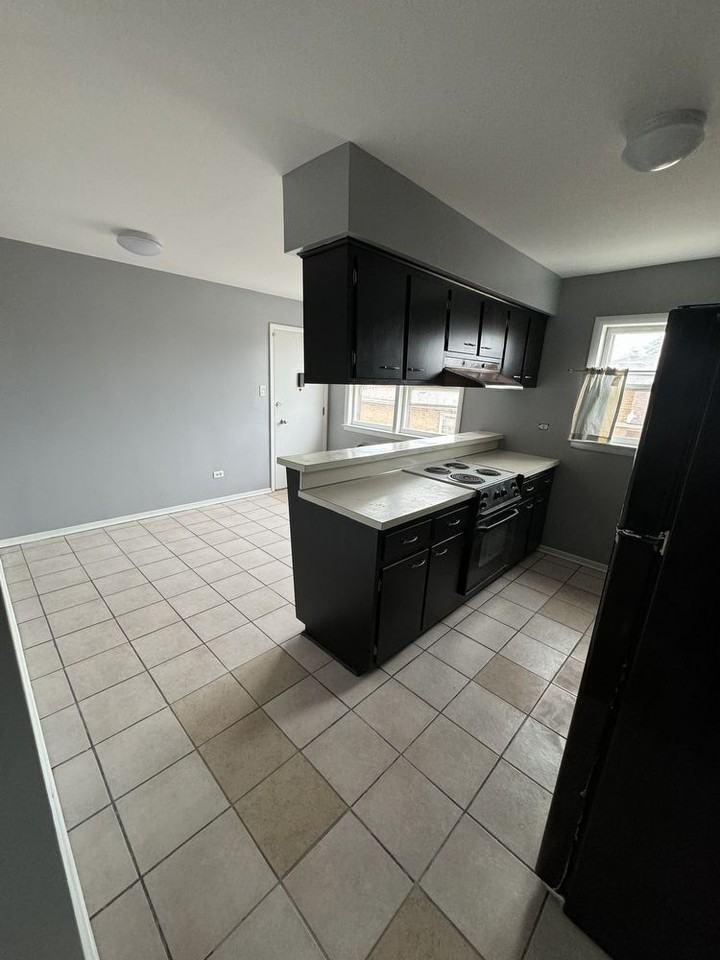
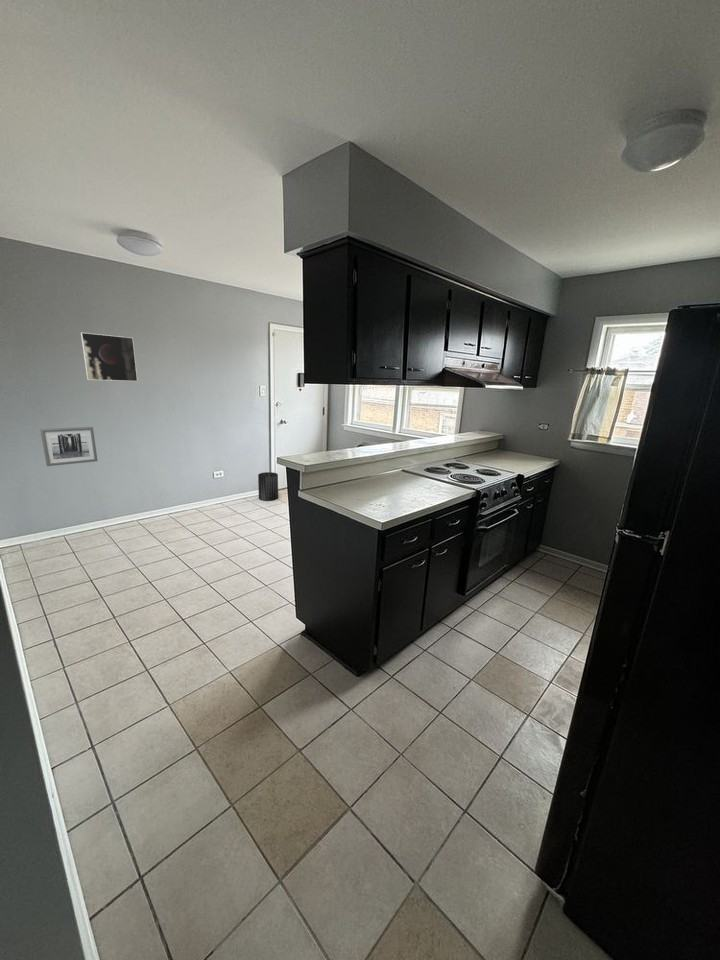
+ wall art (70, 445)
+ trash can (268, 486)
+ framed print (110, 358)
